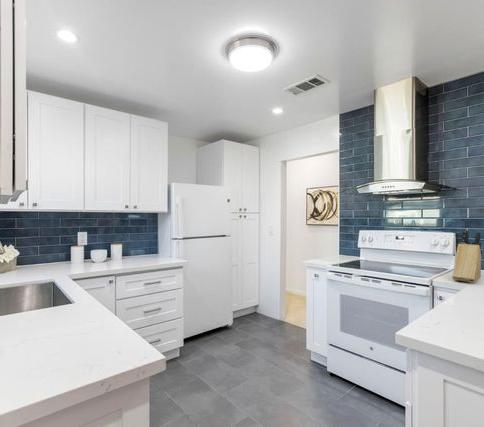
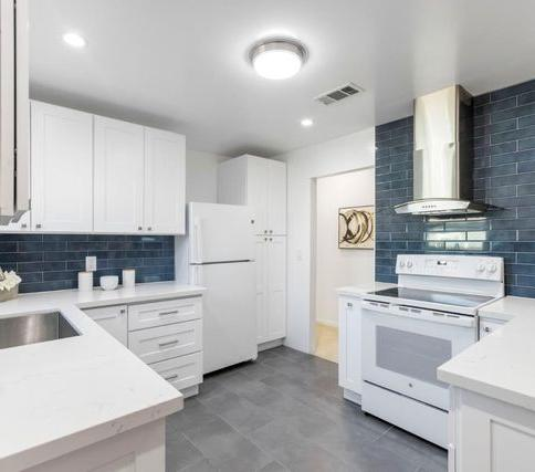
- knife block (468, 254)
